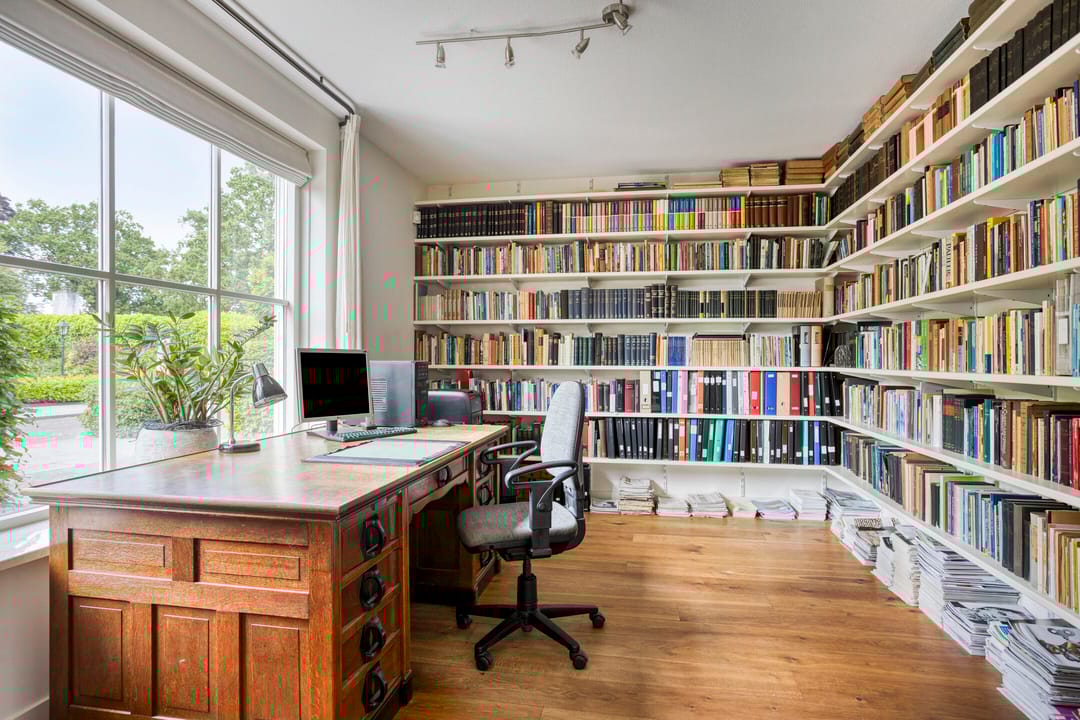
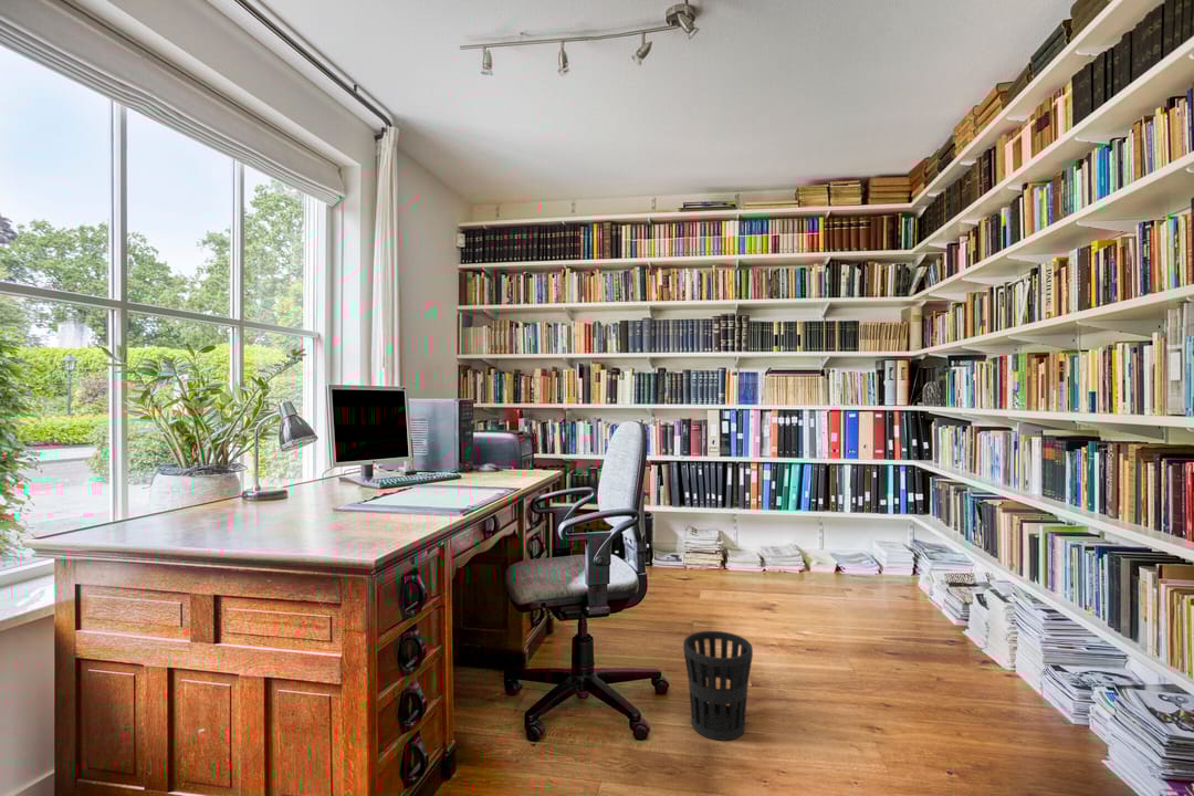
+ wastebasket (715, 684)
